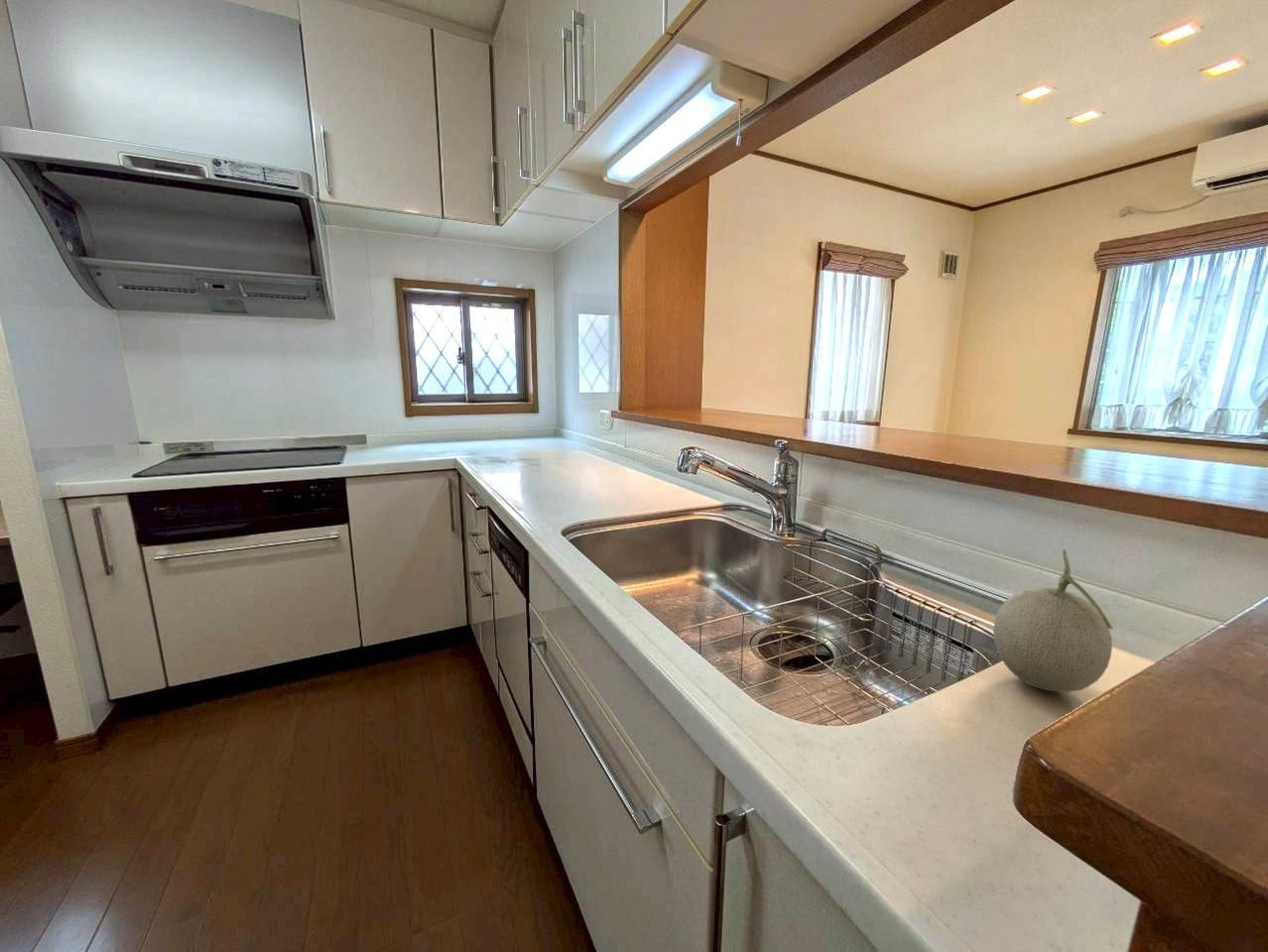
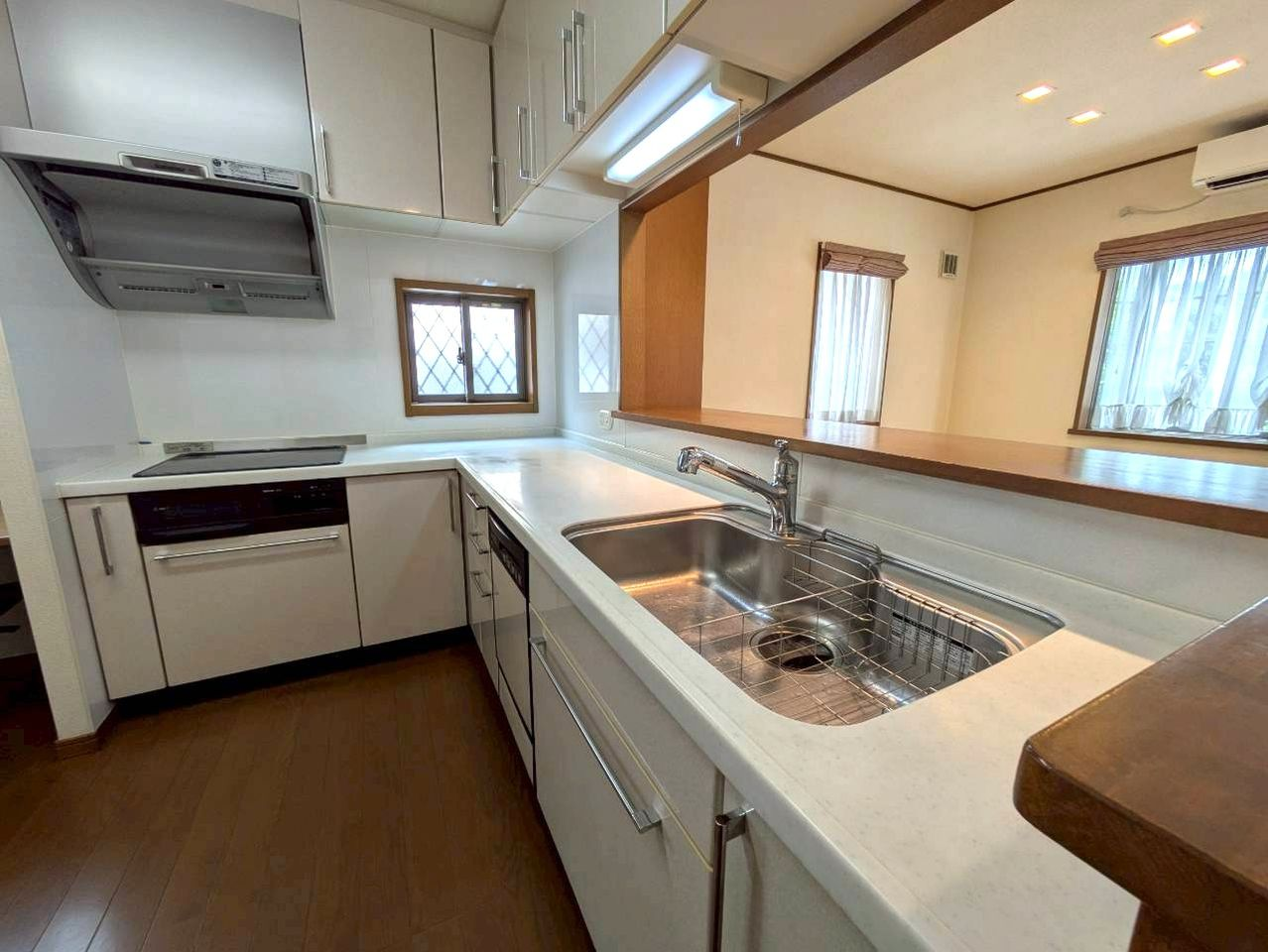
- fruit (1056, 626)
